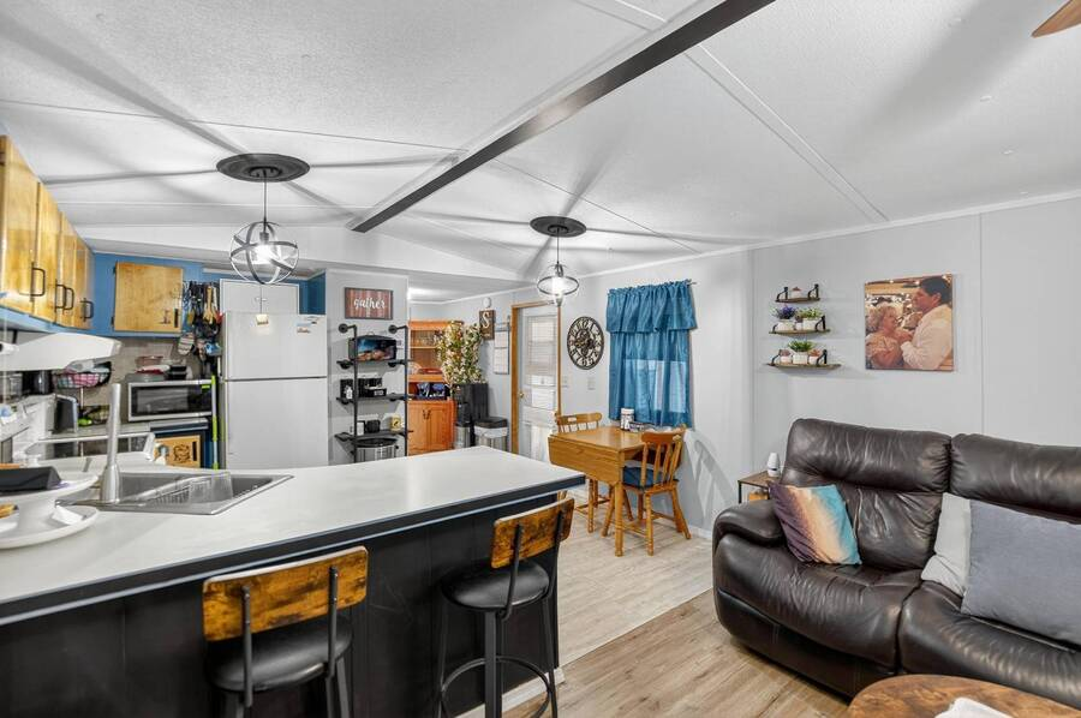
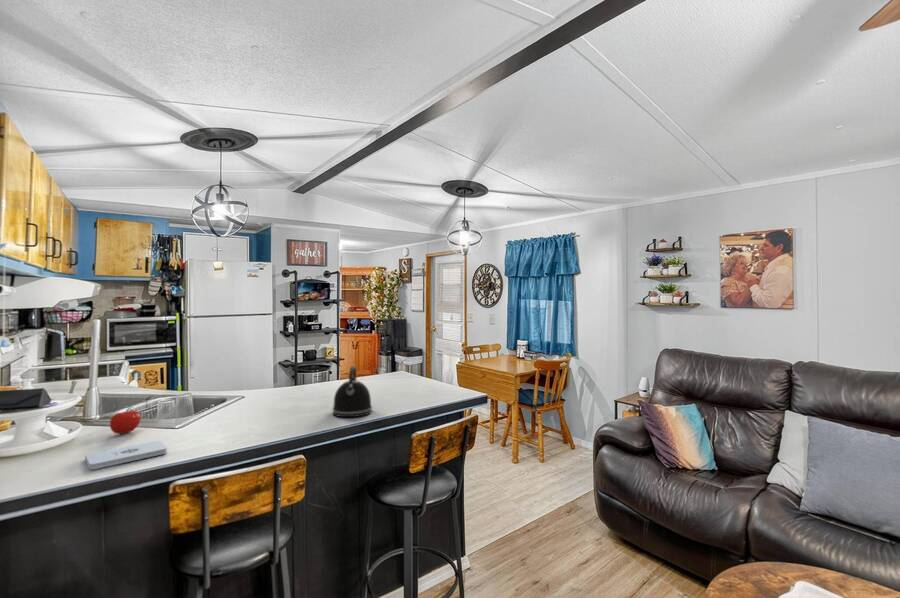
+ fruit (125, 420)
+ kettle (352, 388)
+ notepad (127, 453)
